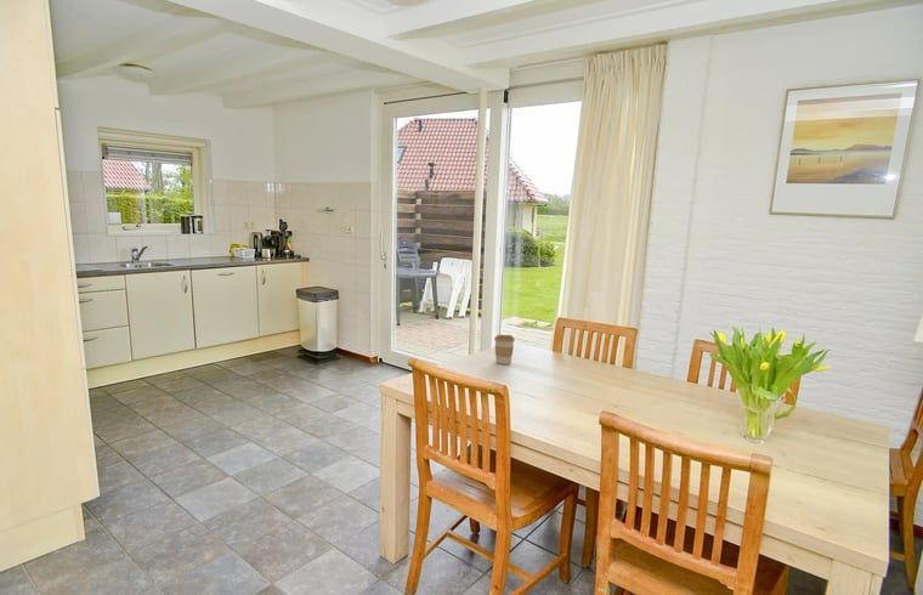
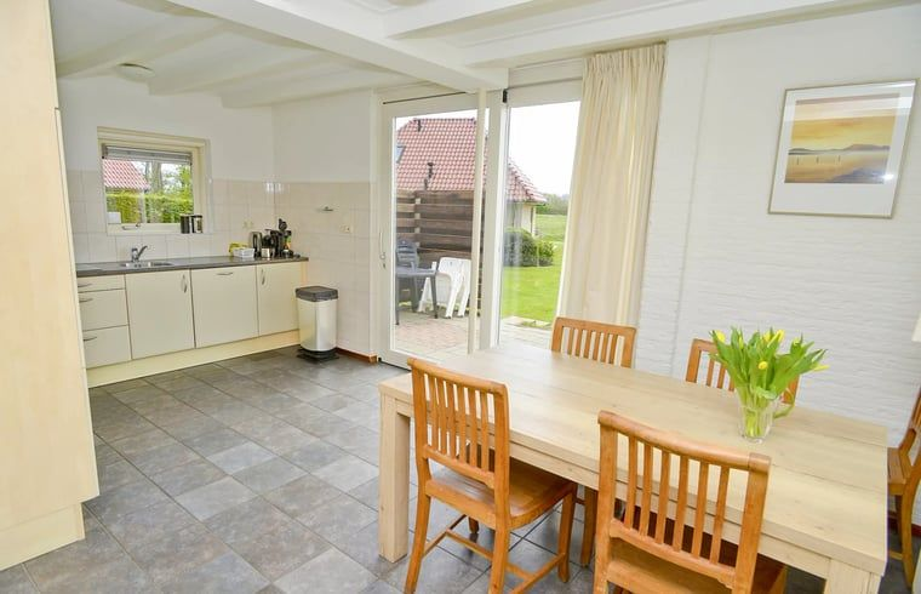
- coffee cup (504, 347)
